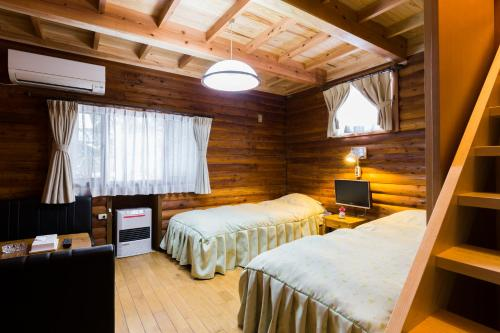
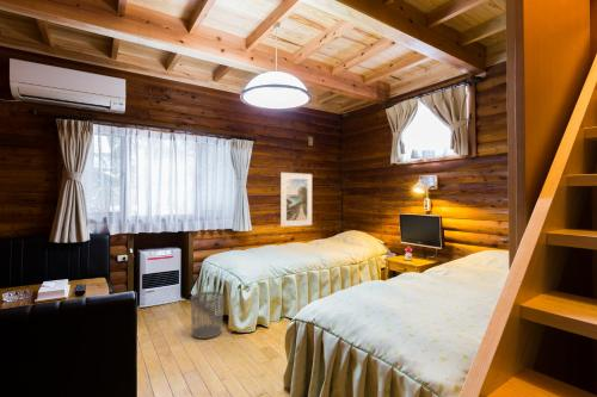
+ waste bin (207, 314)
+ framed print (296, 199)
